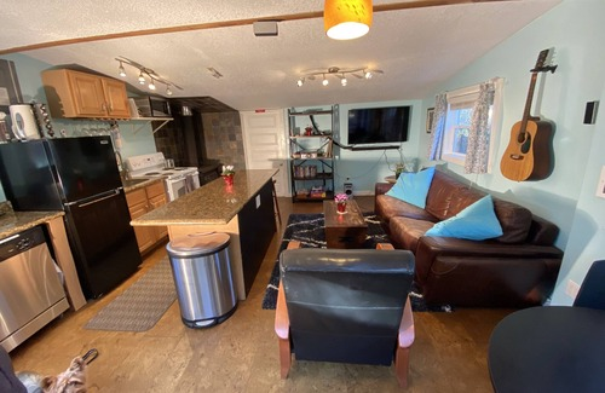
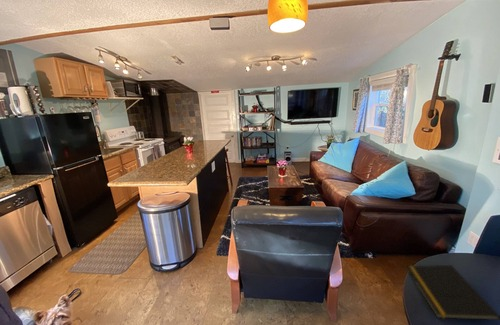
+ notepad (445, 288)
